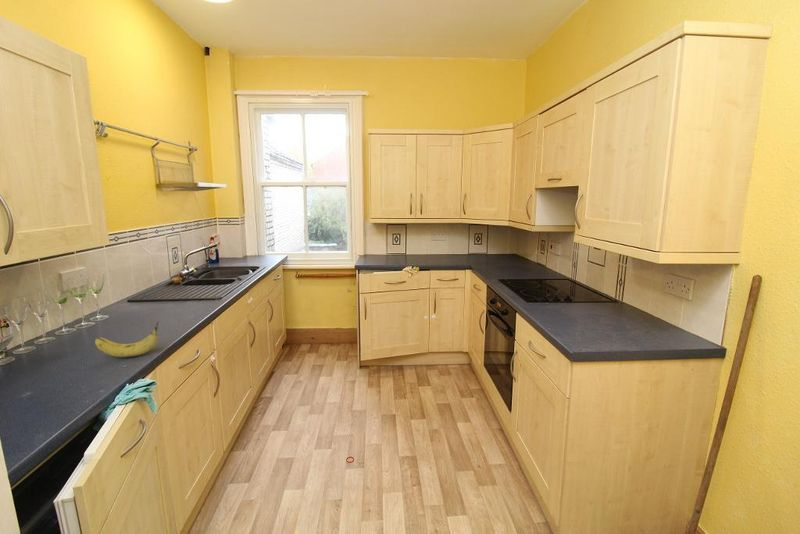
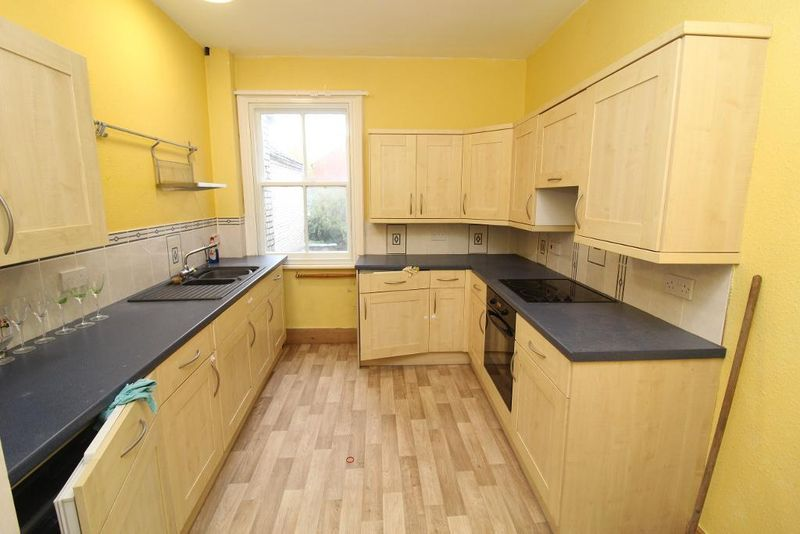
- fruit (128, 344)
